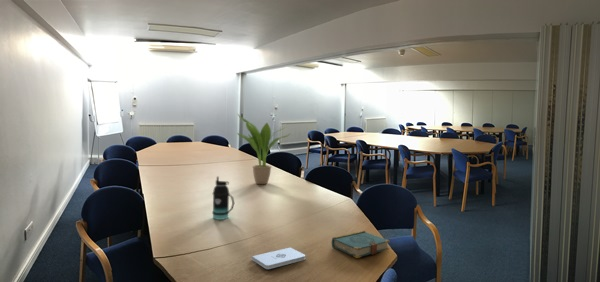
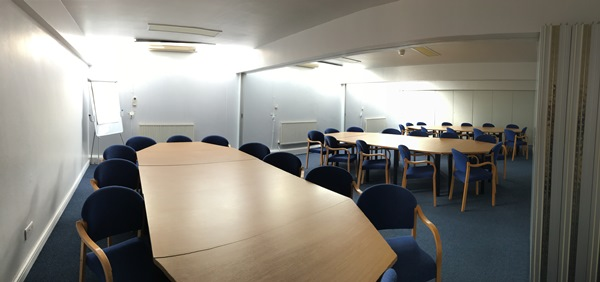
- potted plant (259, 149)
- book (359, 243)
- notepad (279, 257)
- bottle (223, 197)
